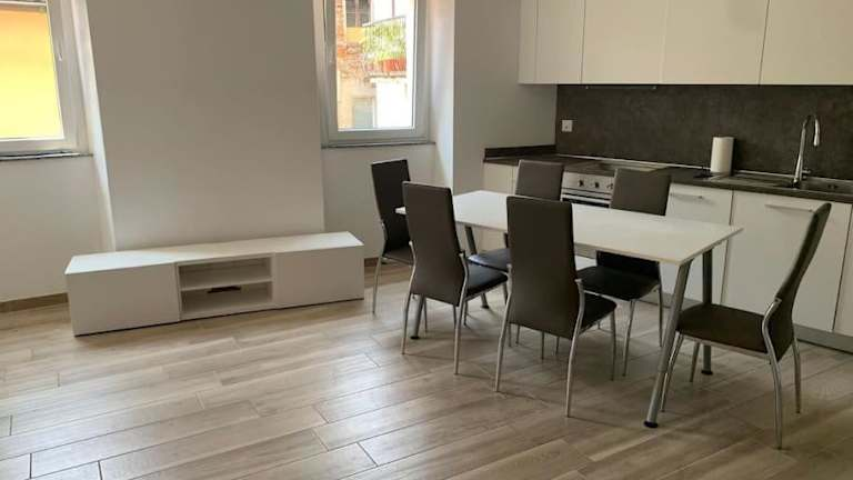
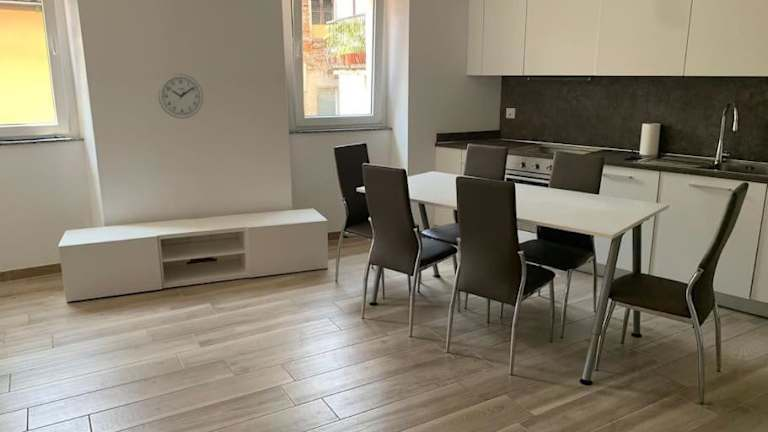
+ wall clock (181, 96)
